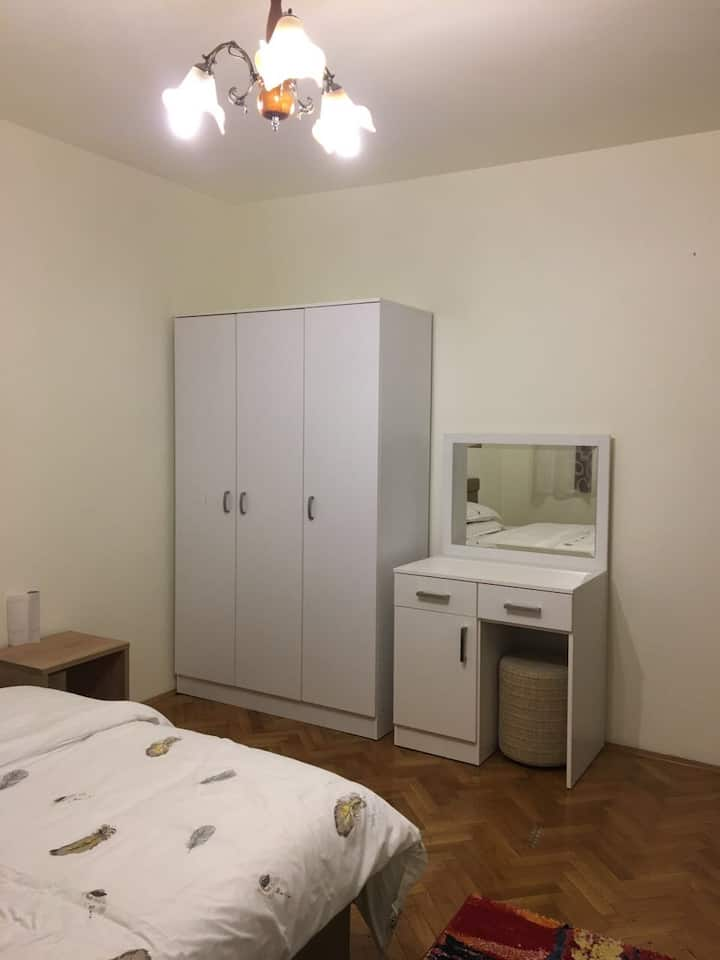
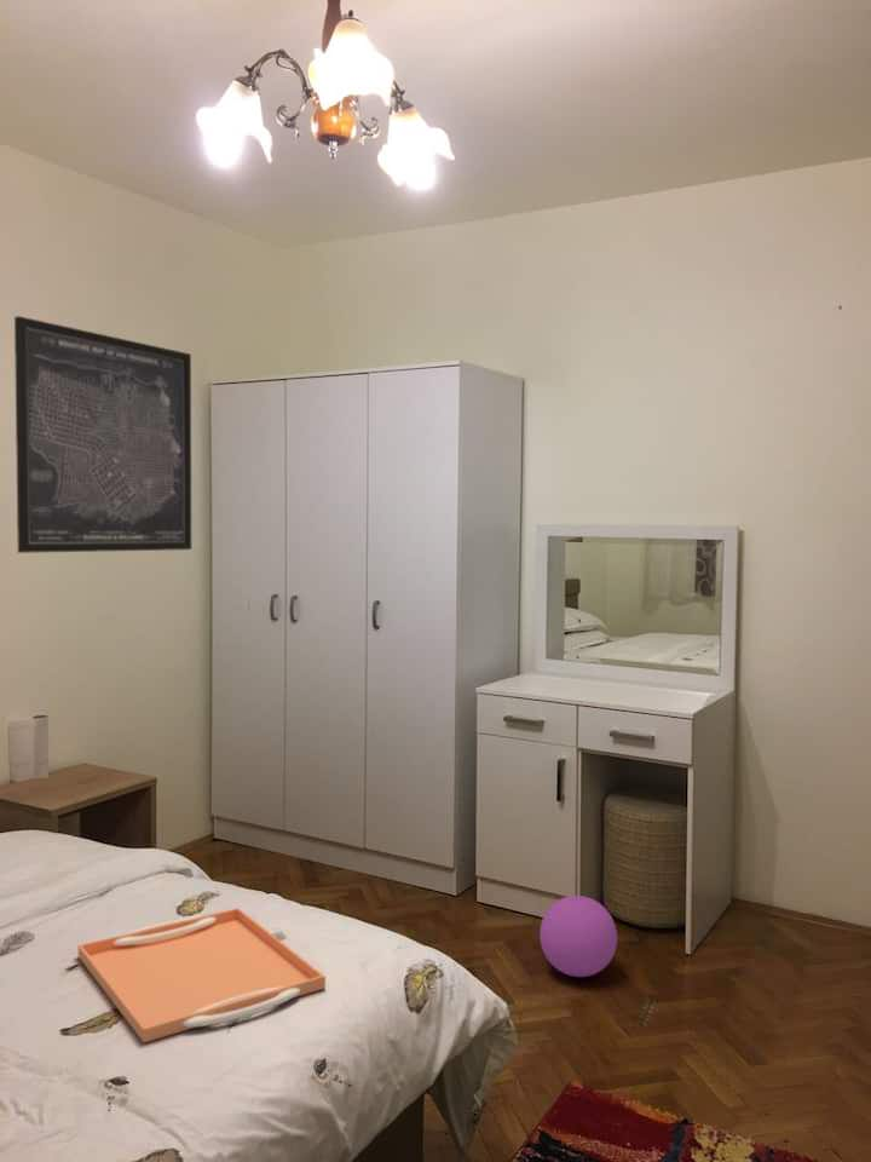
+ wall art (111, 444)
+ serving tray (197, 966)
+ ball (578, 936)
